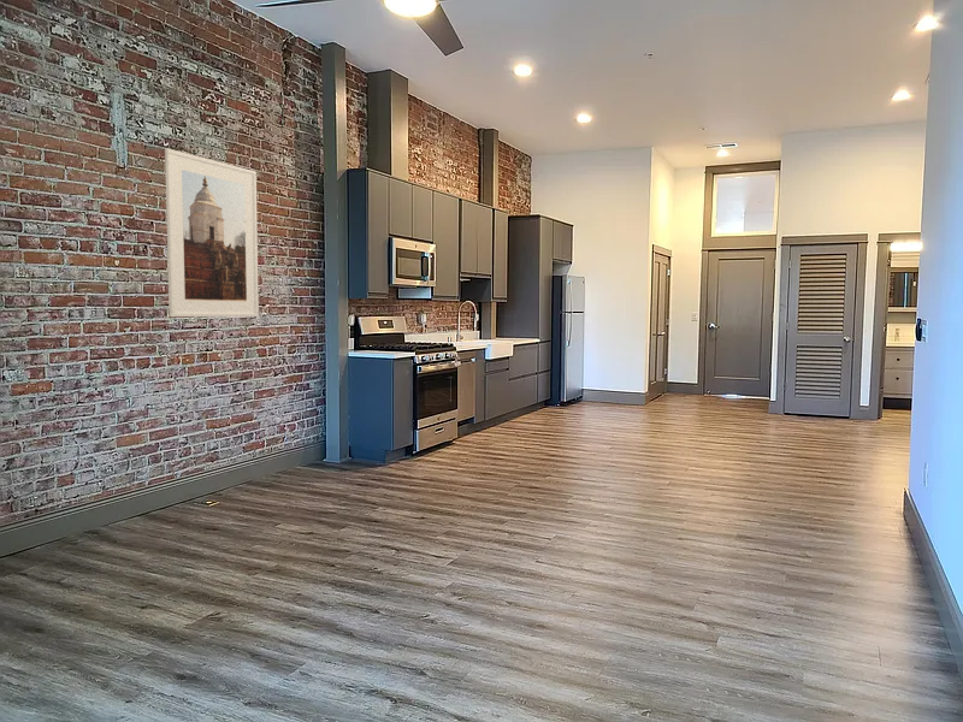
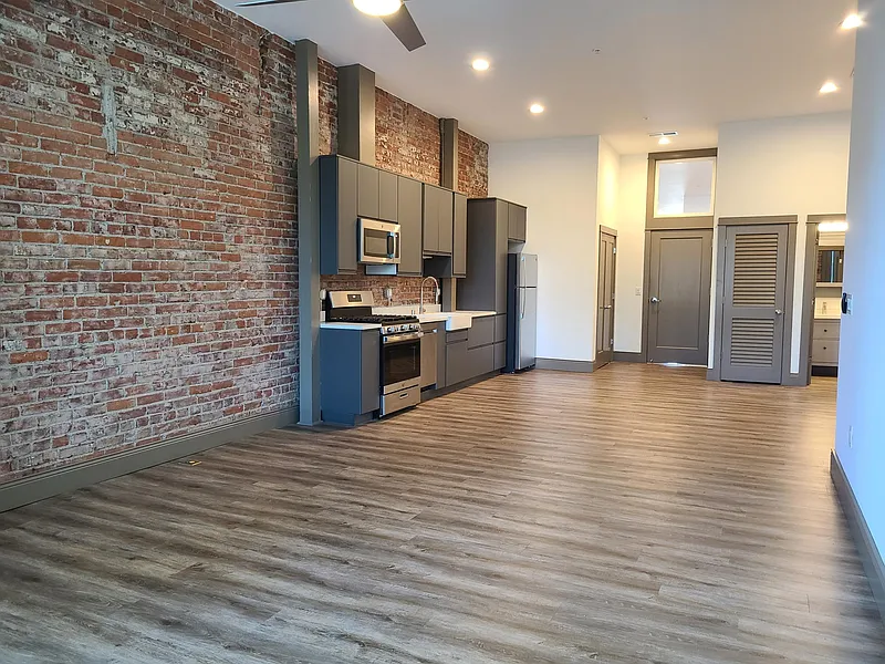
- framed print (215, 238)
